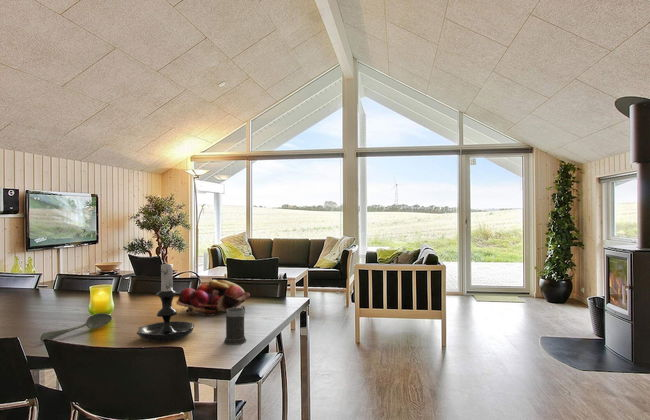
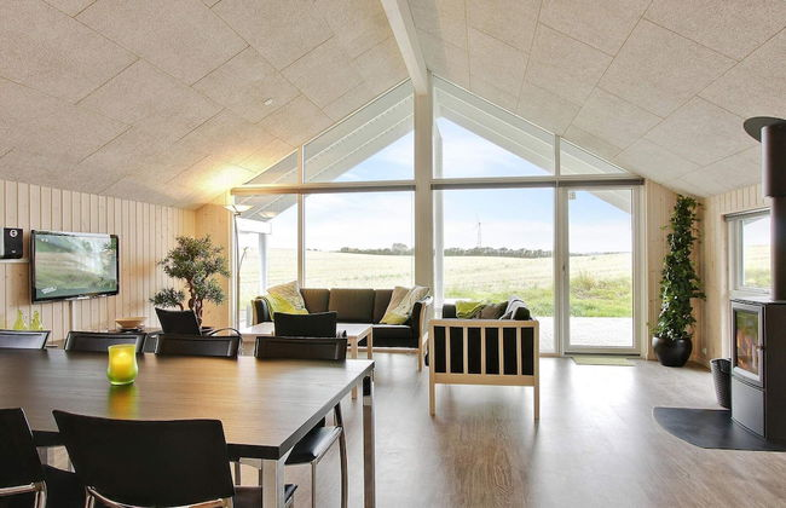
- fruit basket (214, 295)
- spoon (78, 326)
- mug (237, 323)
- candle holder (165, 298)
